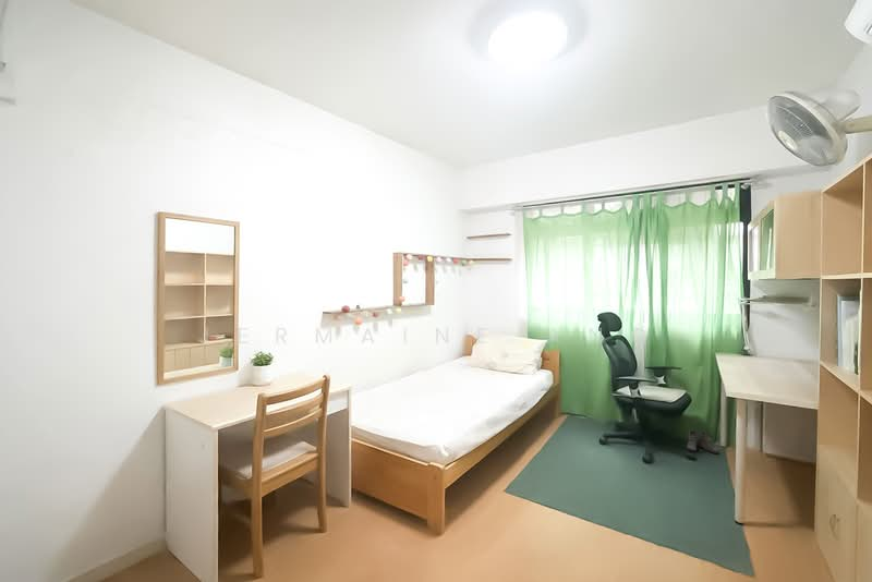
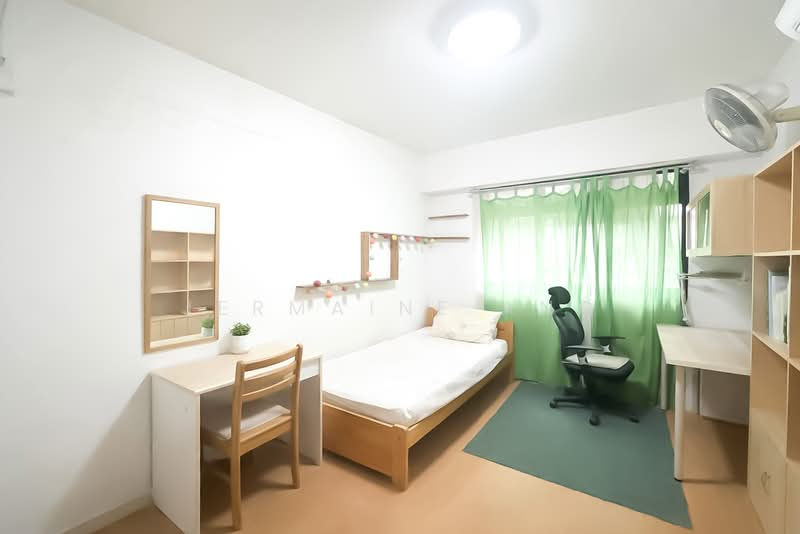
- boots (699, 440)
